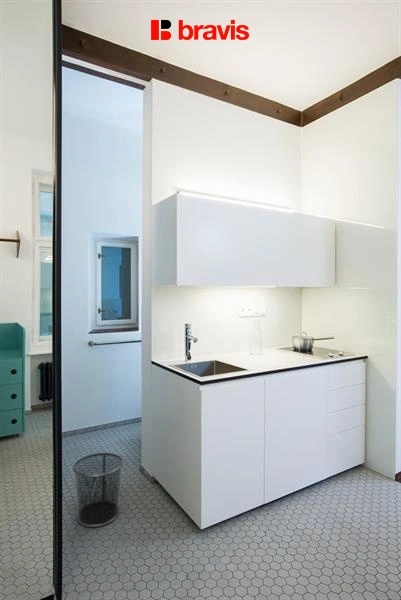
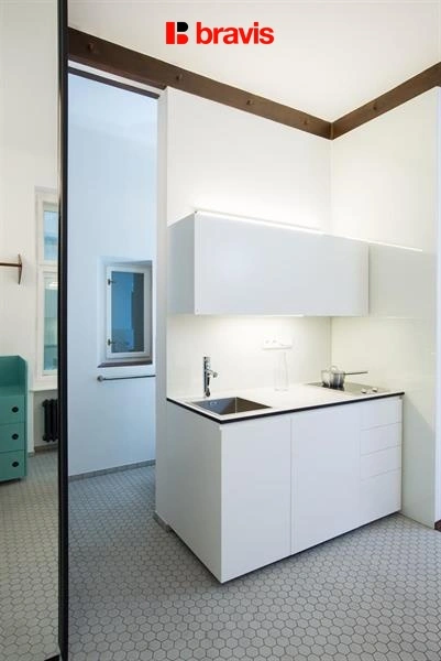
- waste bin (98, 489)
